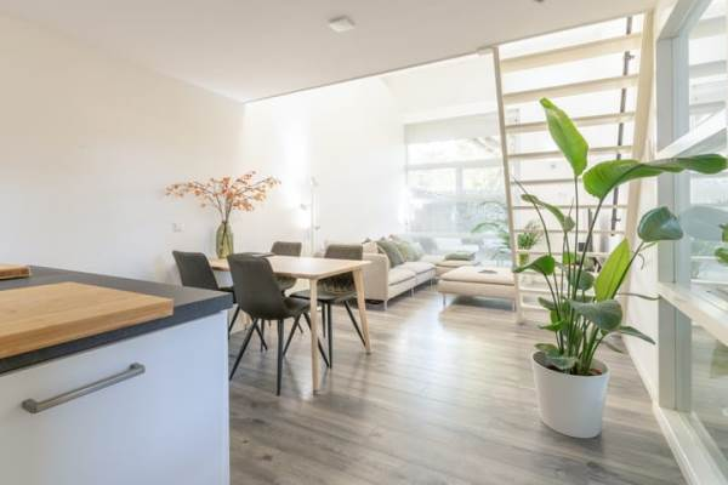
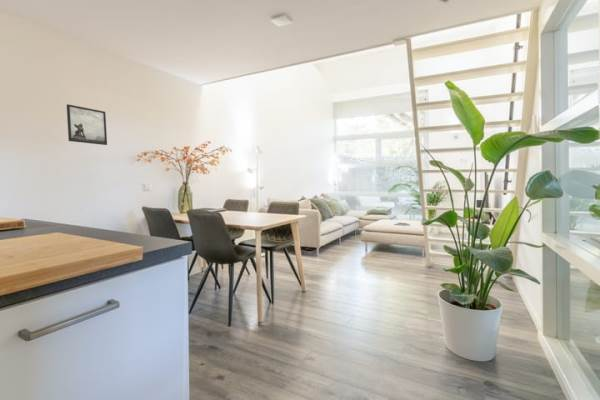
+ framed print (87, 125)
